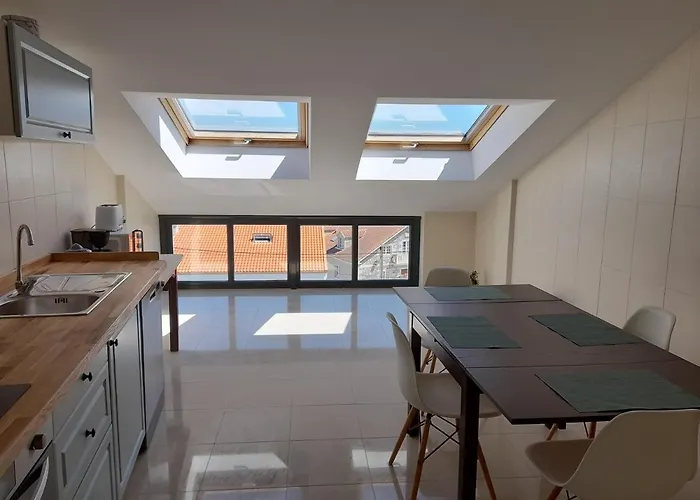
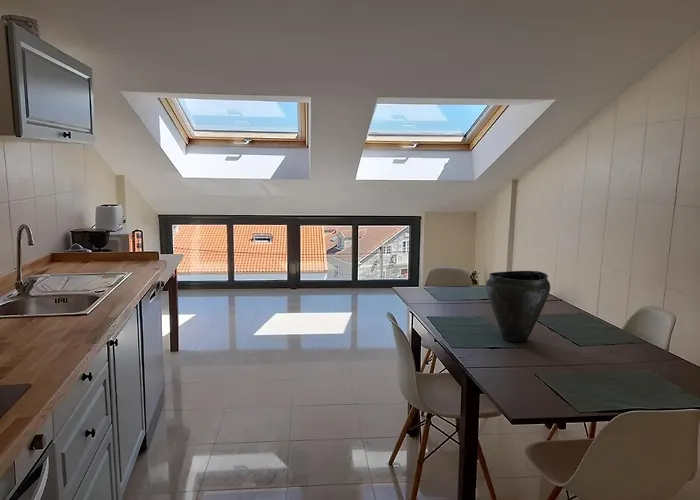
+ vase (516, 305)
